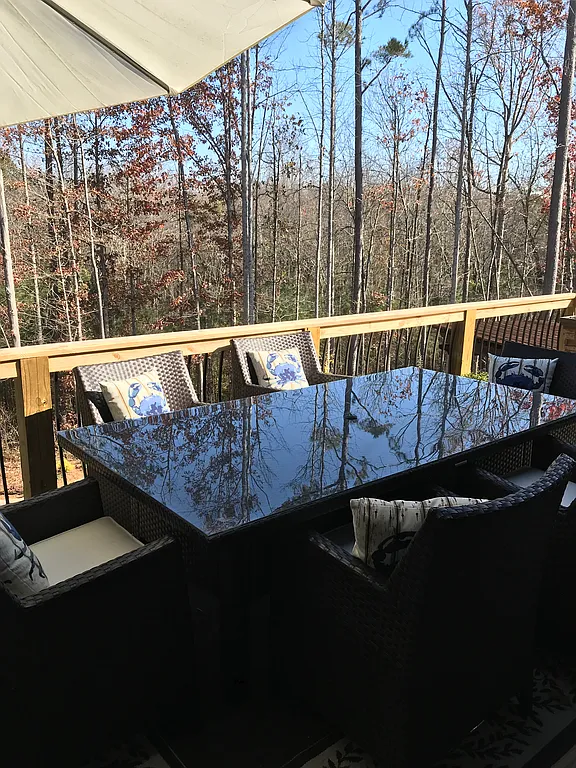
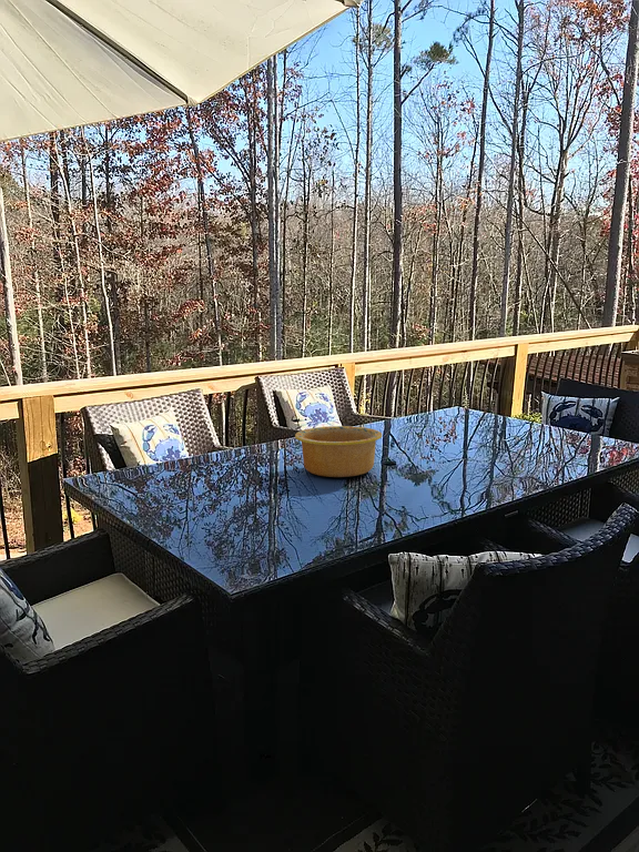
+ bowl (338, 452)
